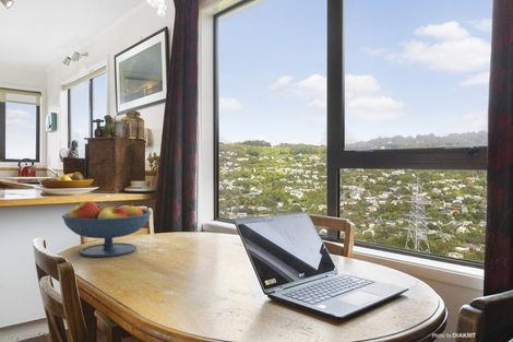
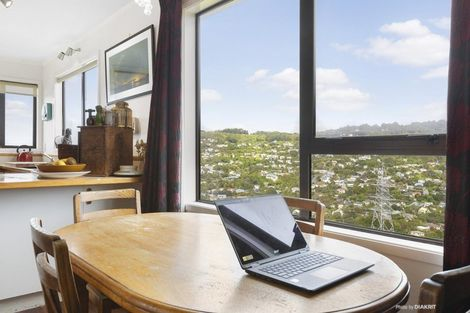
- fruit bowl (108, 225)
